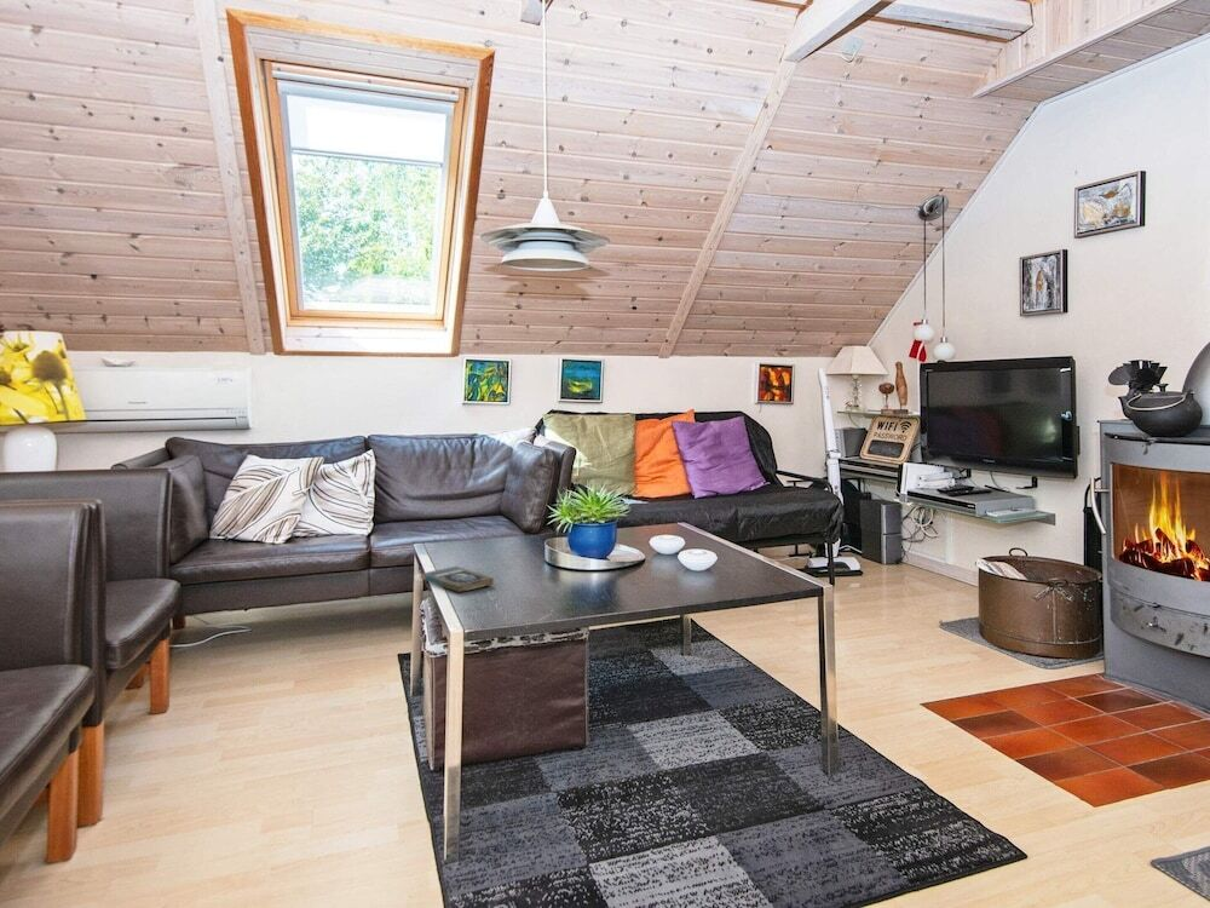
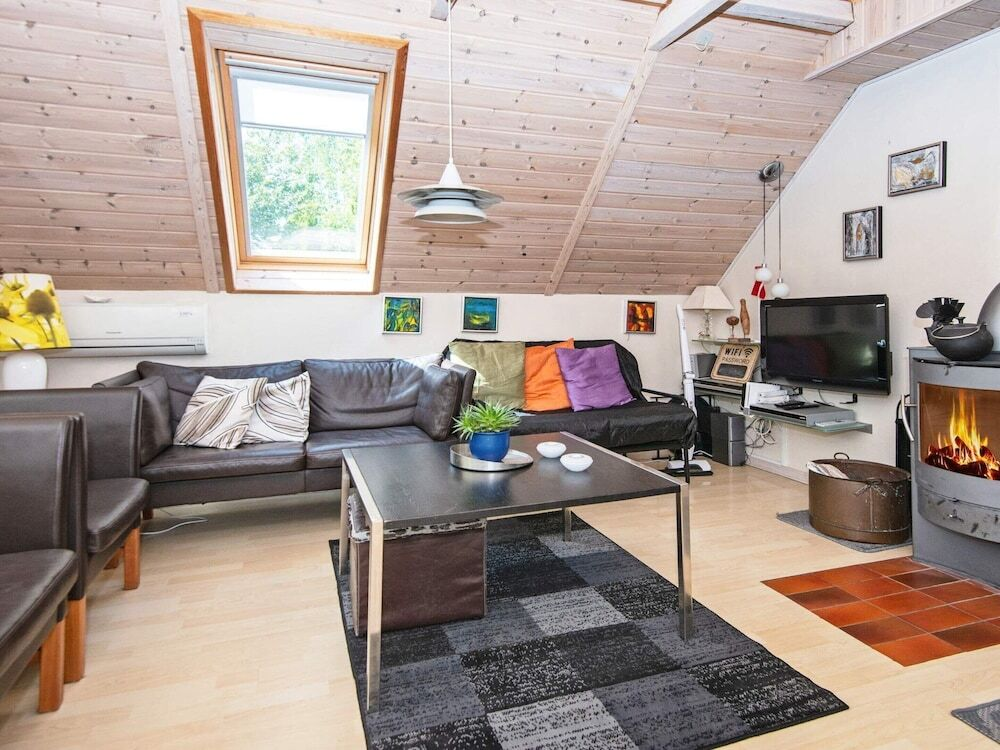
- book (456, 577)
